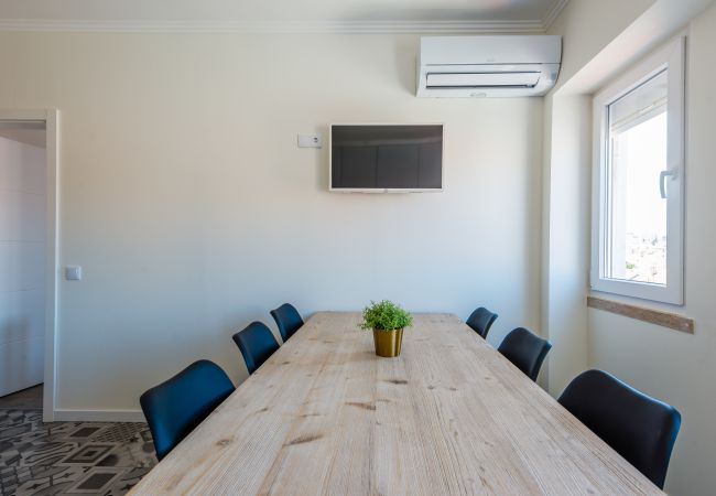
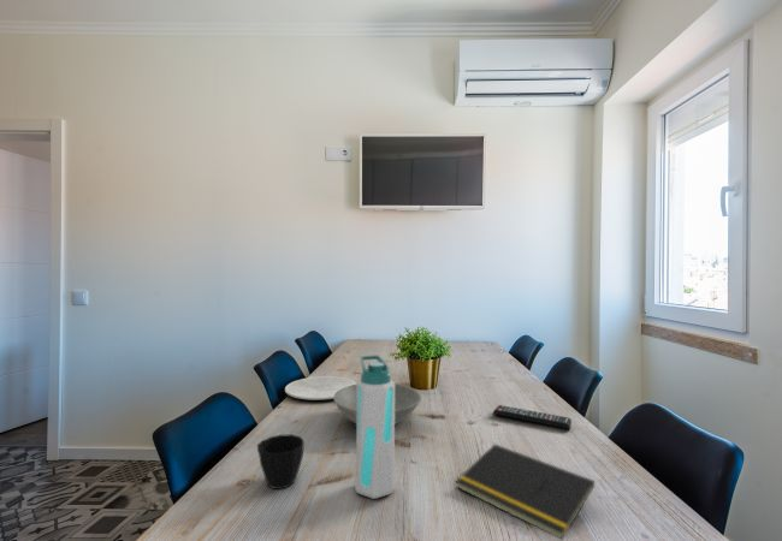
+ plate (321, 387)
+ bowl (395, 408)
+ cup (280, 460)
+ water bottle (373, 423)
+ notepad (522, 483)
+ remote control (531, 416)
